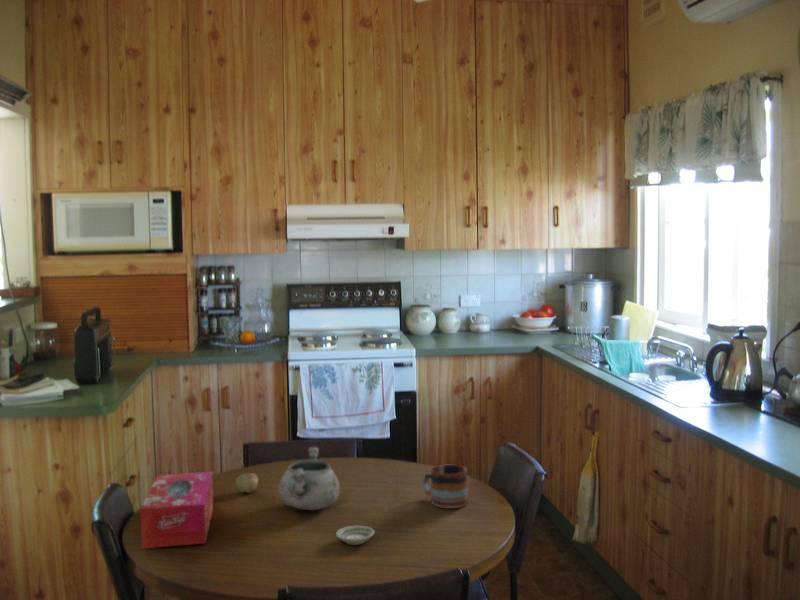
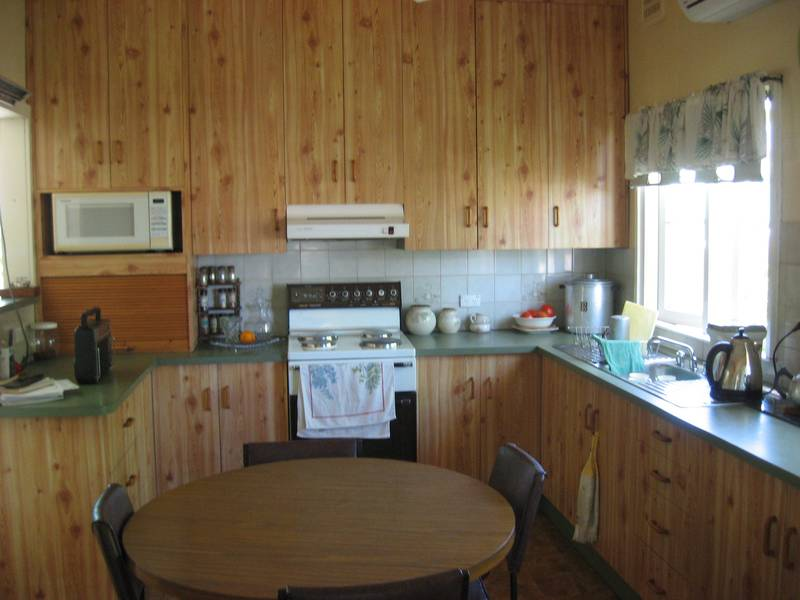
- saucer (355, 536)
- mug (446, 485)
- apple (249, 482)
- decorative bowl (308, 481)
- tissue box (179, 507)
